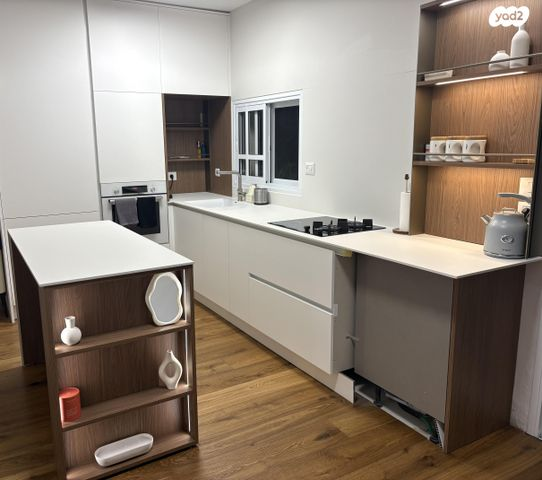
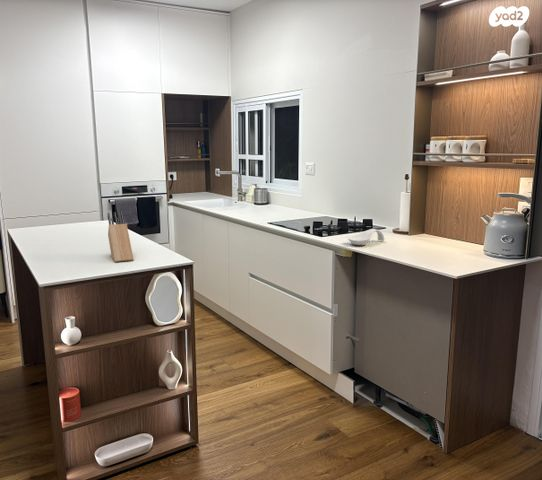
+ knife block (119, 235)
+ spoon rest (366, 236)
